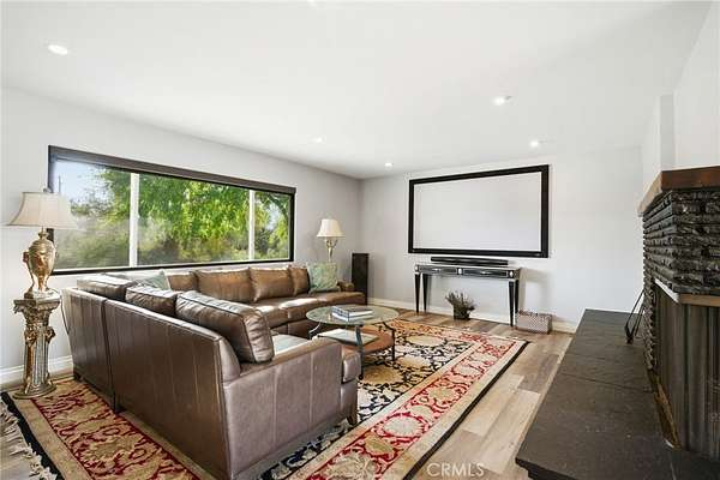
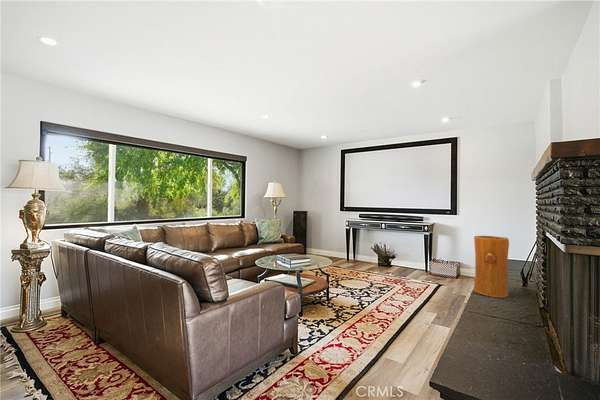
+ decorative log (489, 265)
